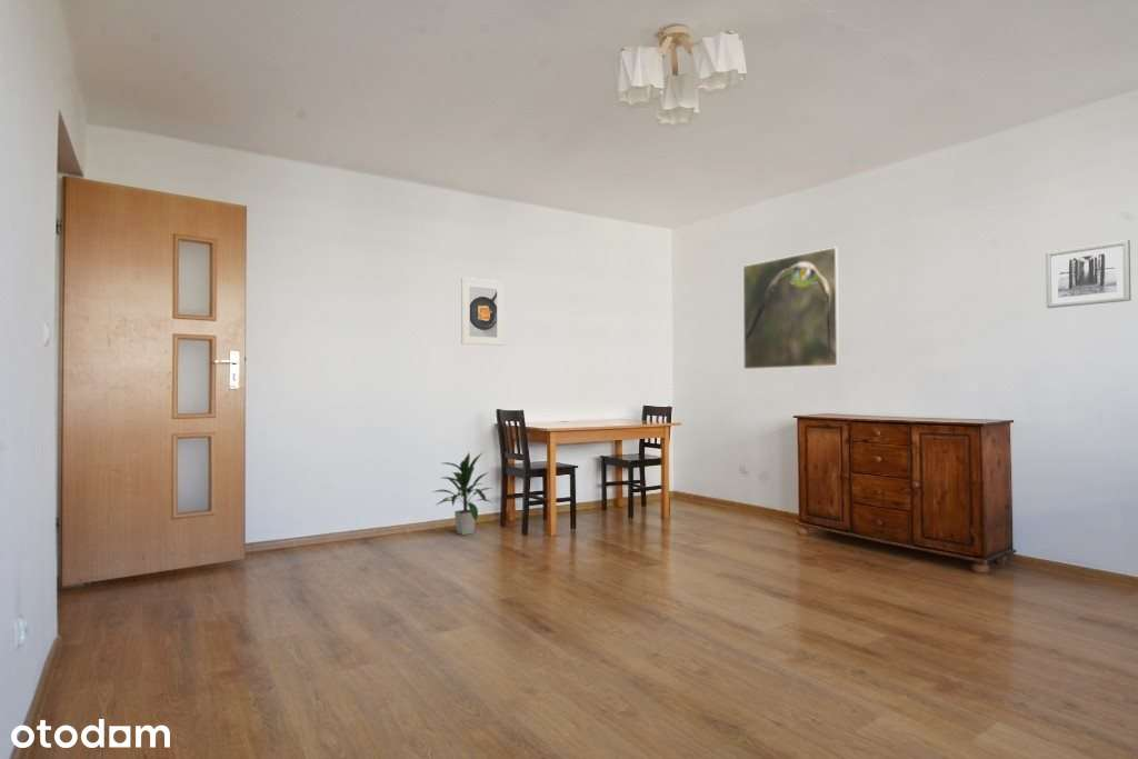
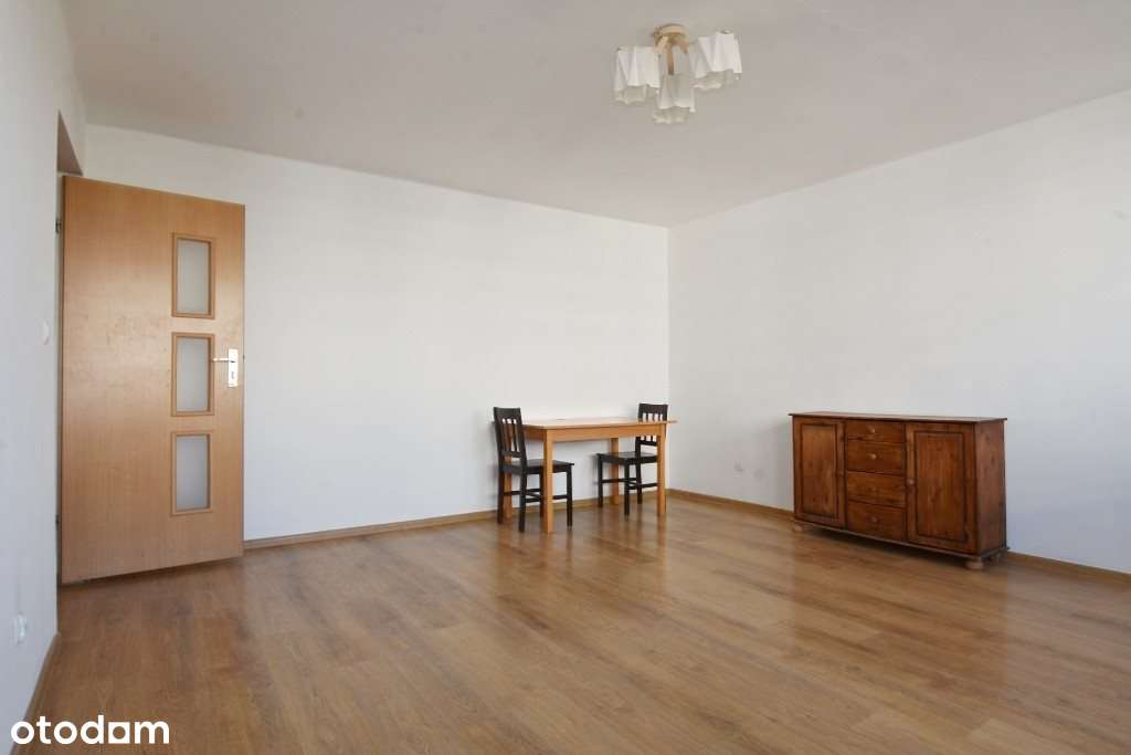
- indoor plant (465, 492)
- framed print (482, 311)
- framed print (787, 312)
- wall art (1086, 274)
